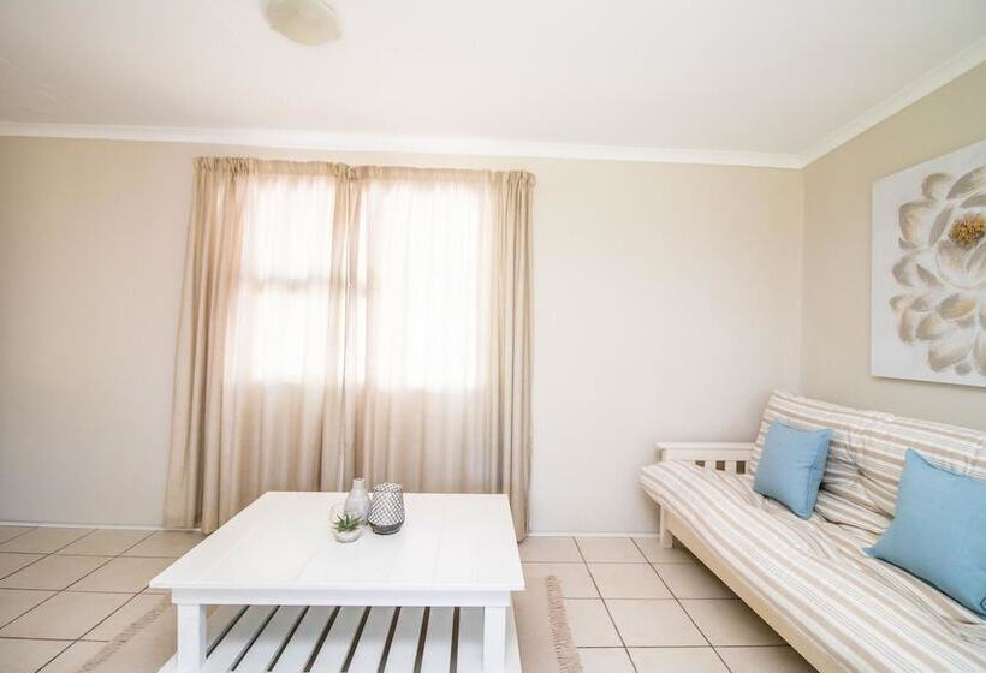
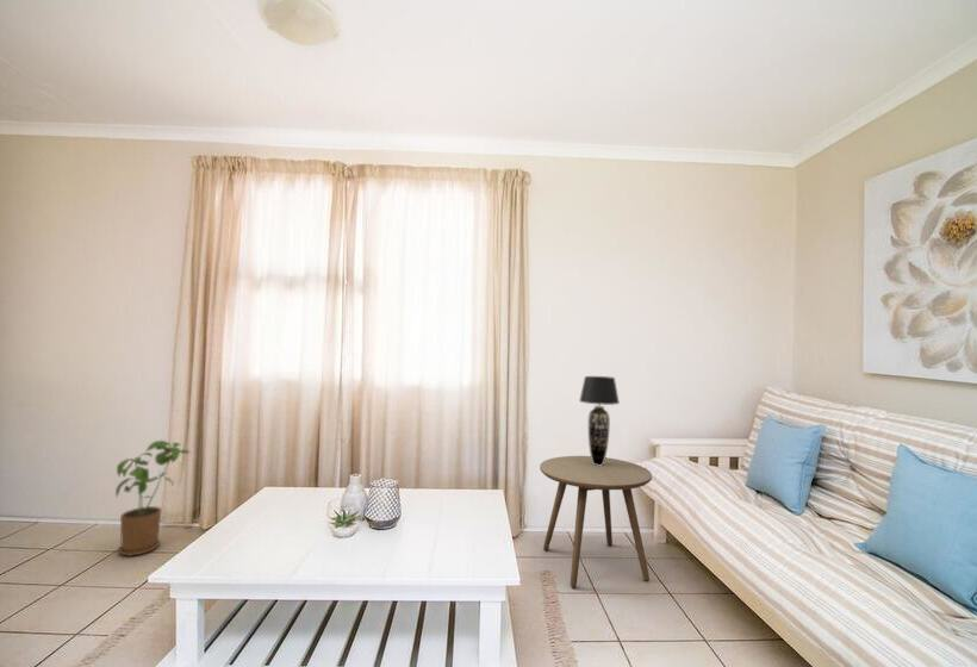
+ side table (584, 516)
+ table lamp (598, 419)
+ house plant (143, 497)
